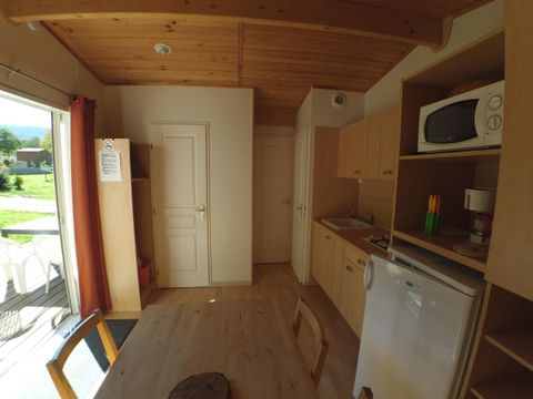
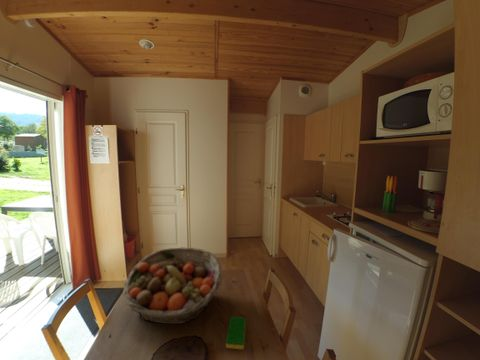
+ dish sponge (236, 331)
+ fruit basket (175, 281)
